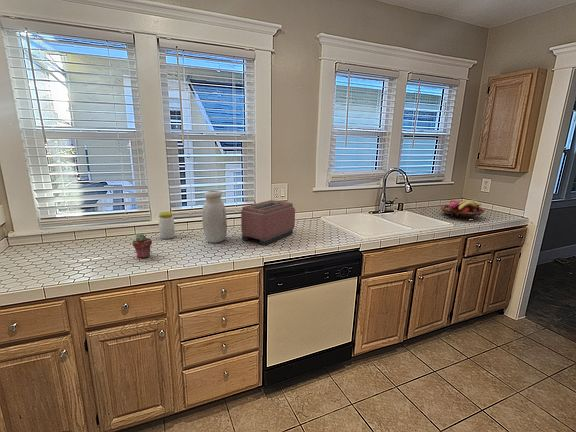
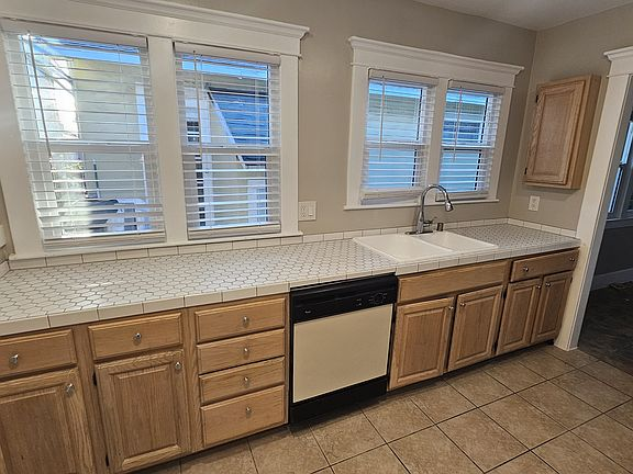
- fruit basket (462, 208)
- potted succulent (142, 245)
- jar (214, 216)
- toaster (270, 220)
- jar (166, 225)
